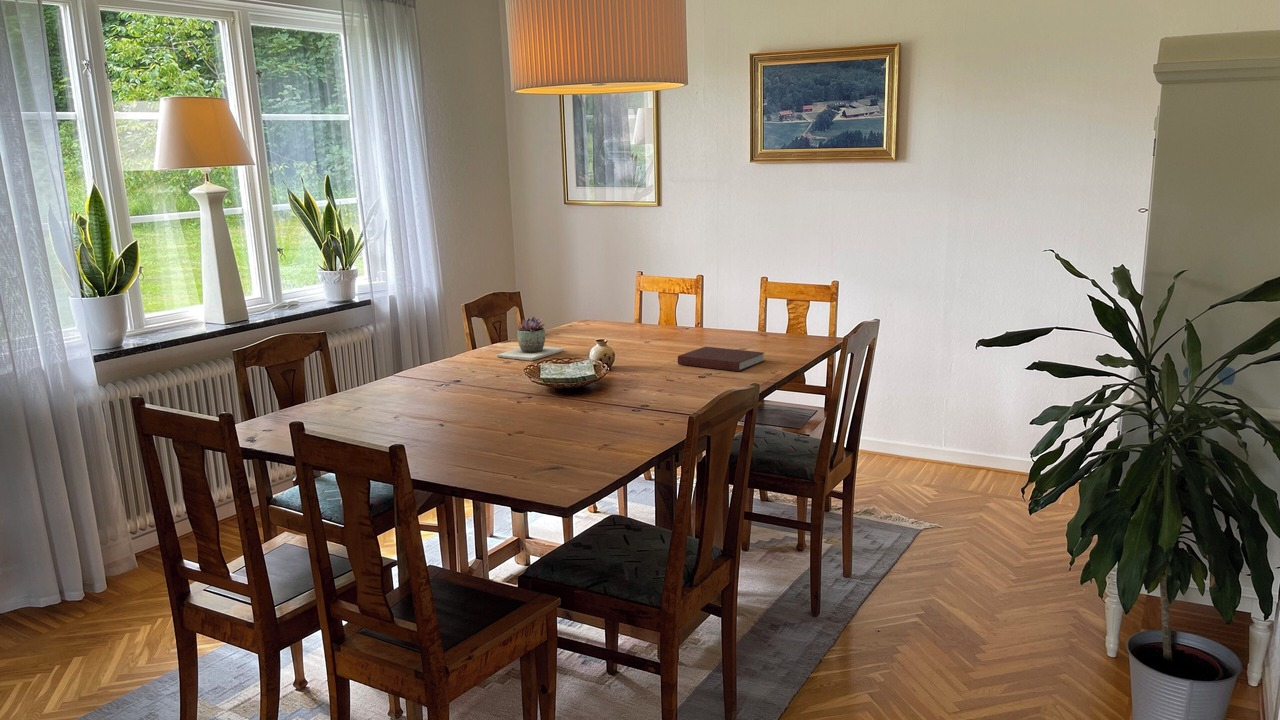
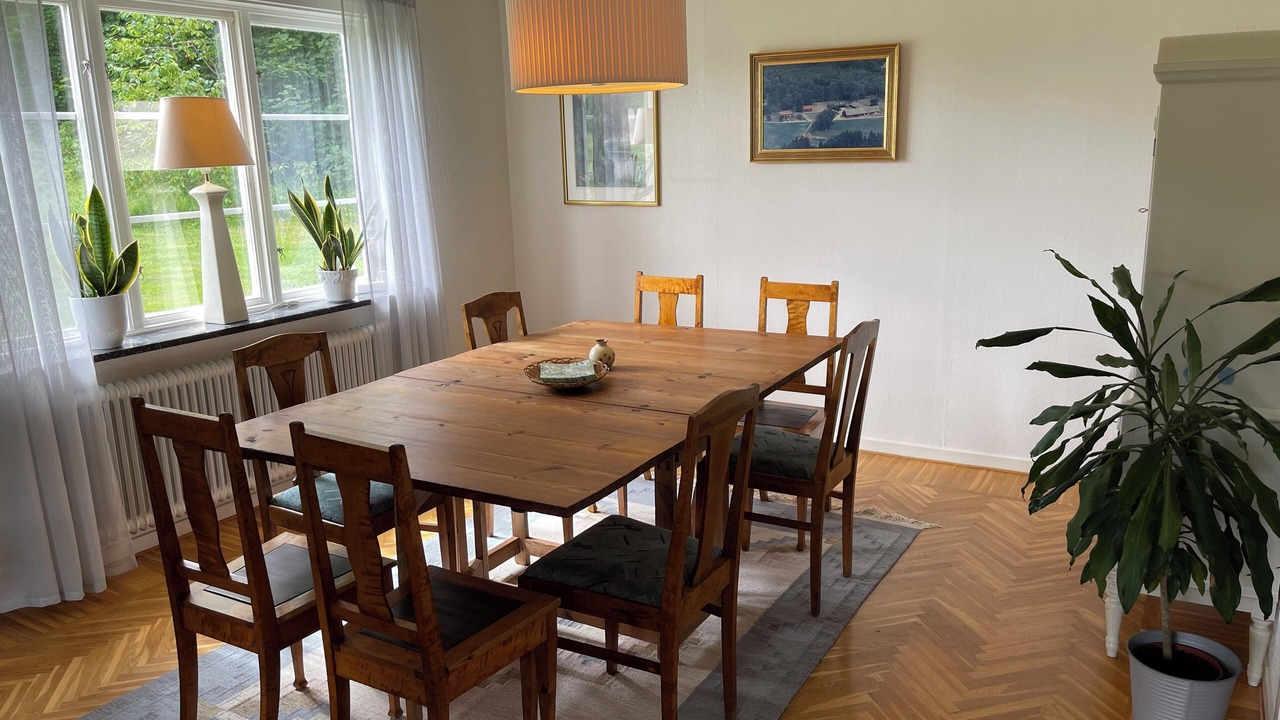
- notebook (721, 358)
- succulent plant (529, 335)
